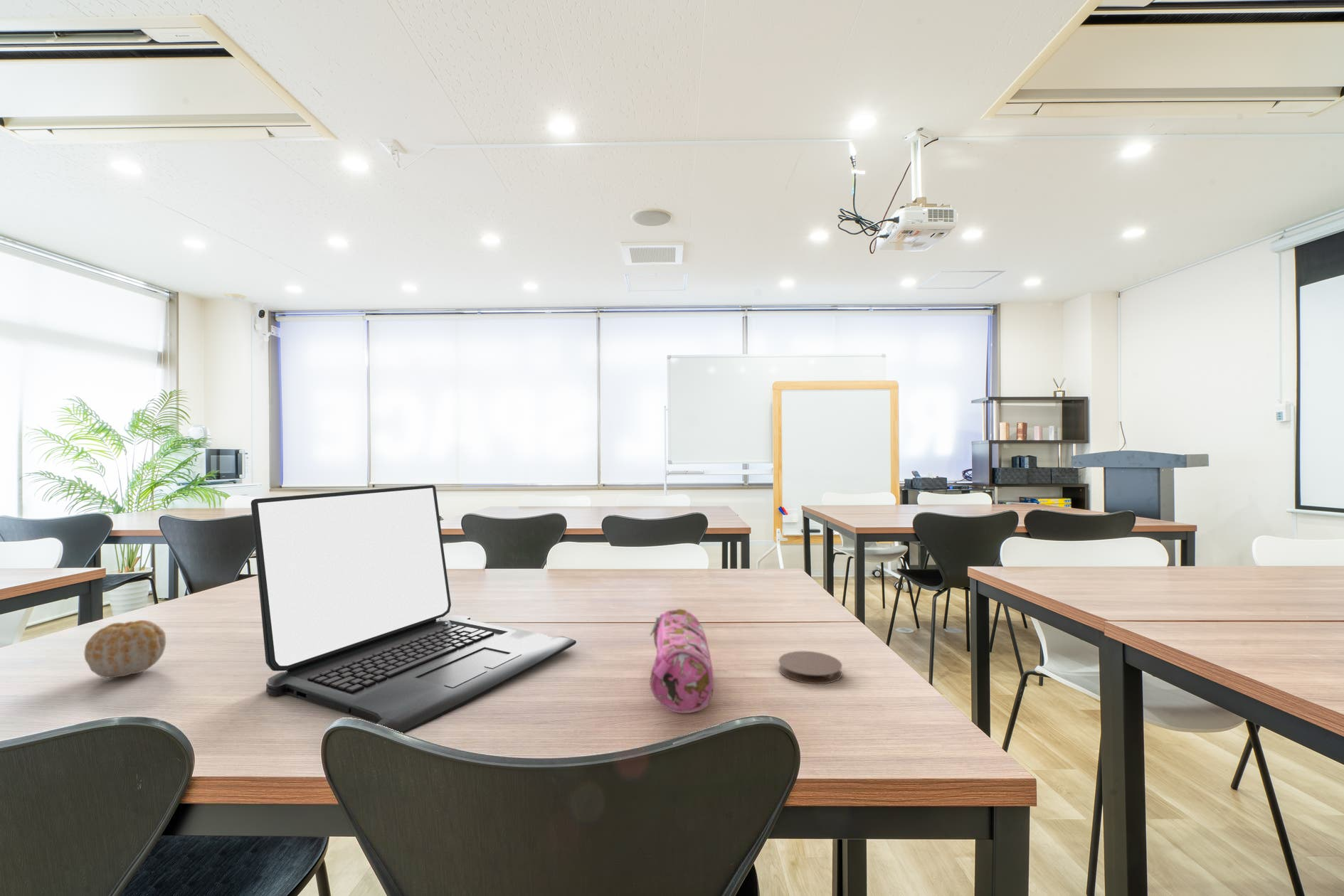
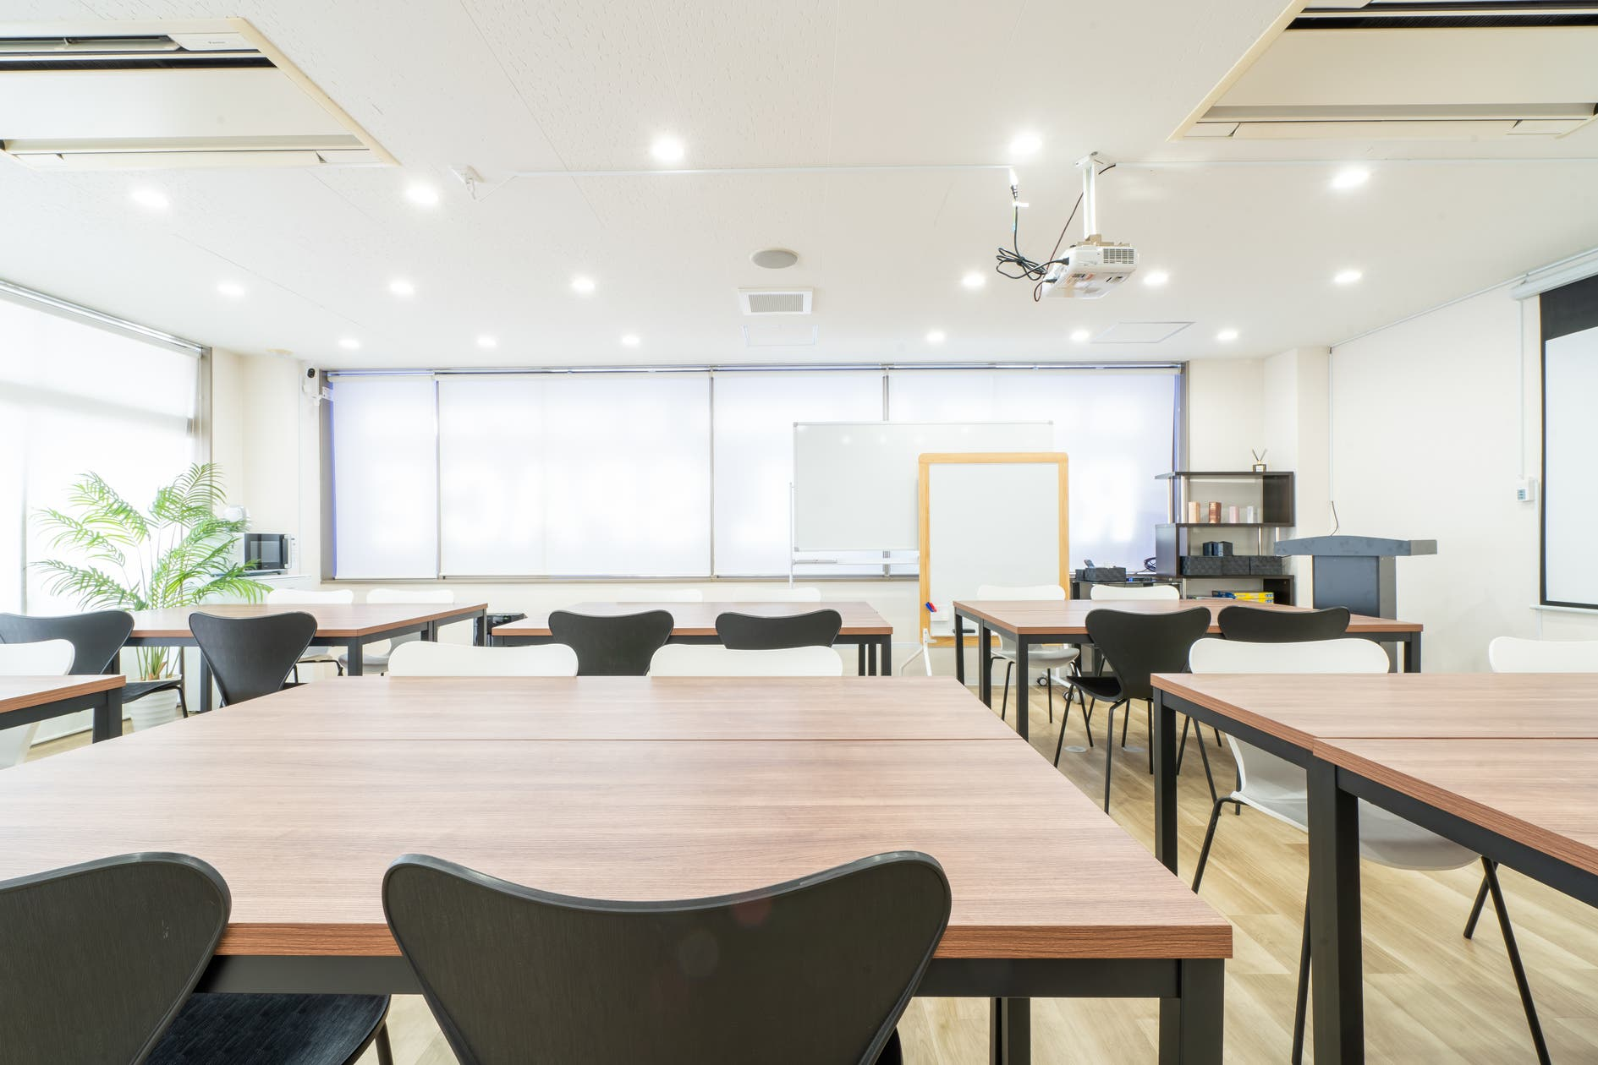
- laptop (424, 580)
- fruit (127, 648)
- pencil case (680, 656)
- coaster (810, 666)
